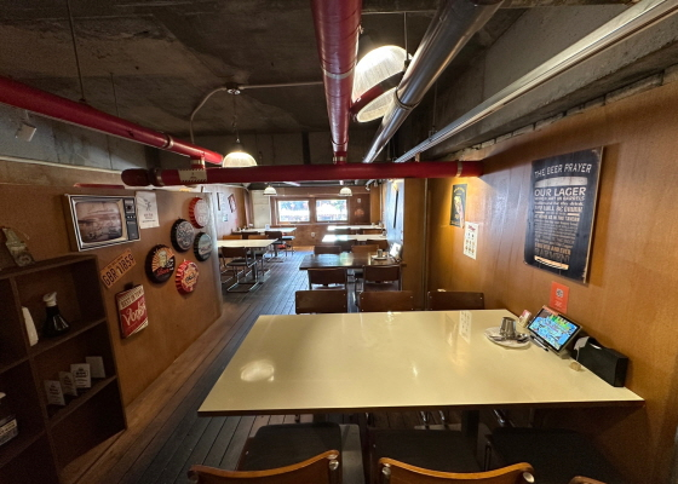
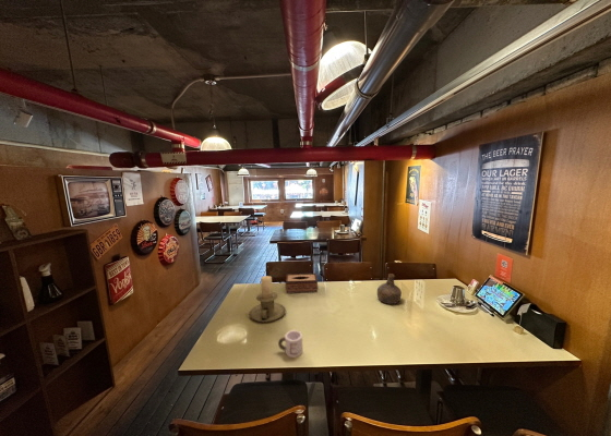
+ mug (290, 343)
+ tissue box (301, 282)
+ candle holder (266, 295)
+ bottle (388, 287)
